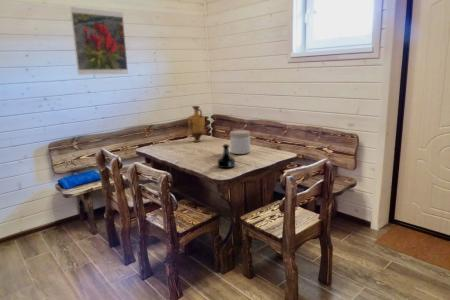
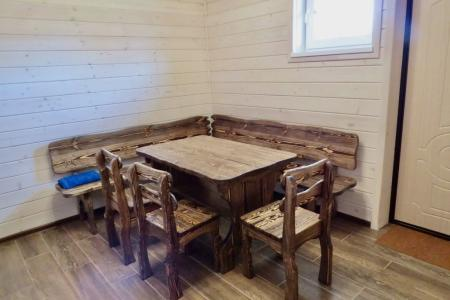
- vase (196, 123)
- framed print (100, 42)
- jar (240, 142)
- tequila bottle (226, 155)
